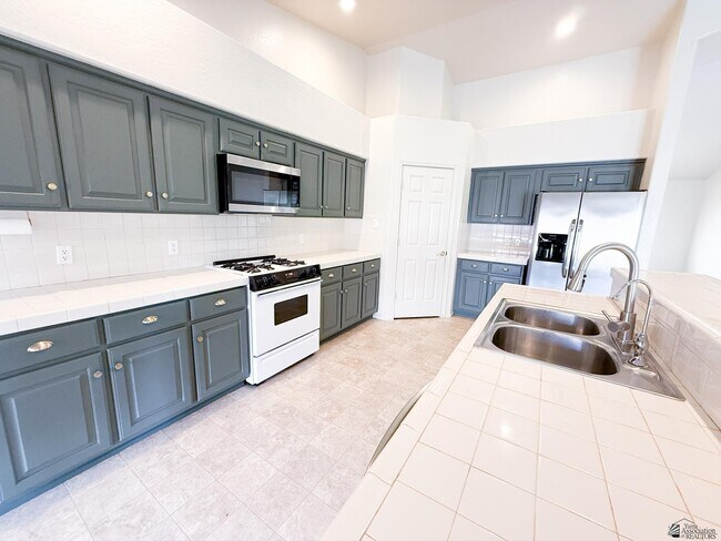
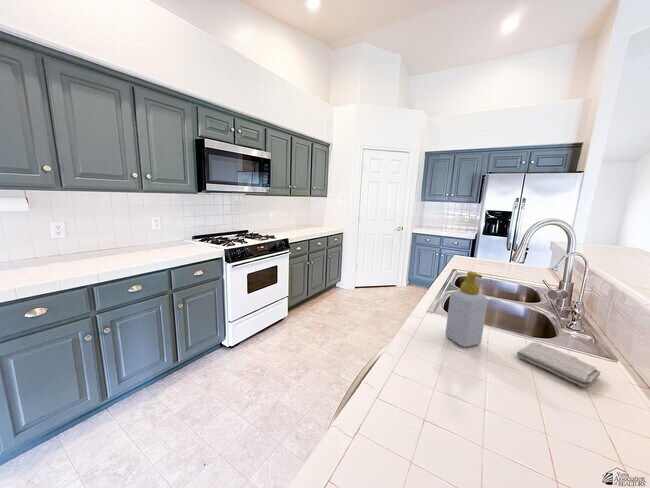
+ soap bottle (467, 307)
+ washcloth (556, 361)
